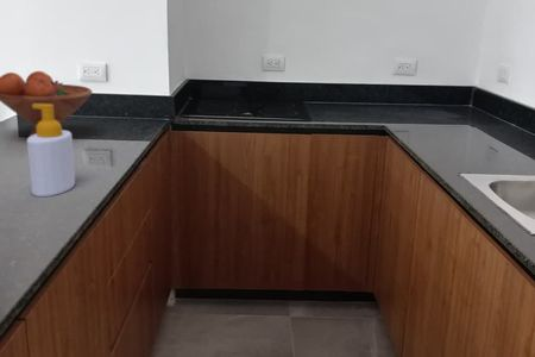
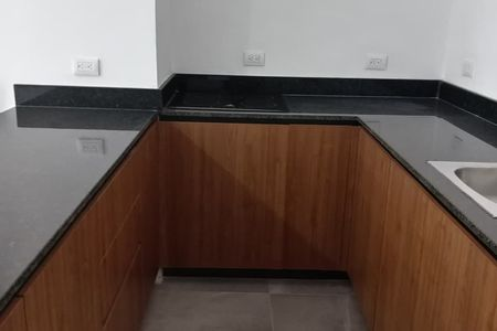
- soap bottle (50, 148)
- fruit bowl (45, 102)
